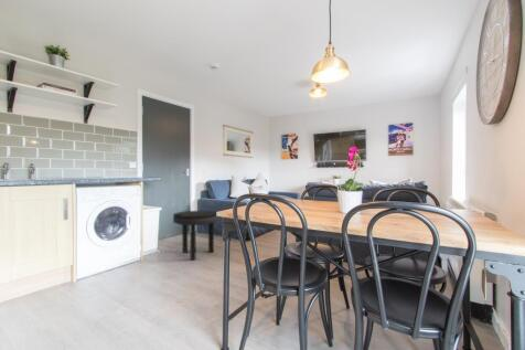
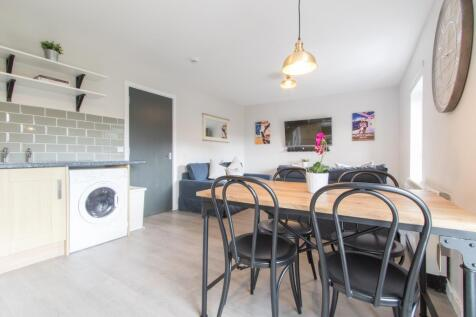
- side table (195, 233)
